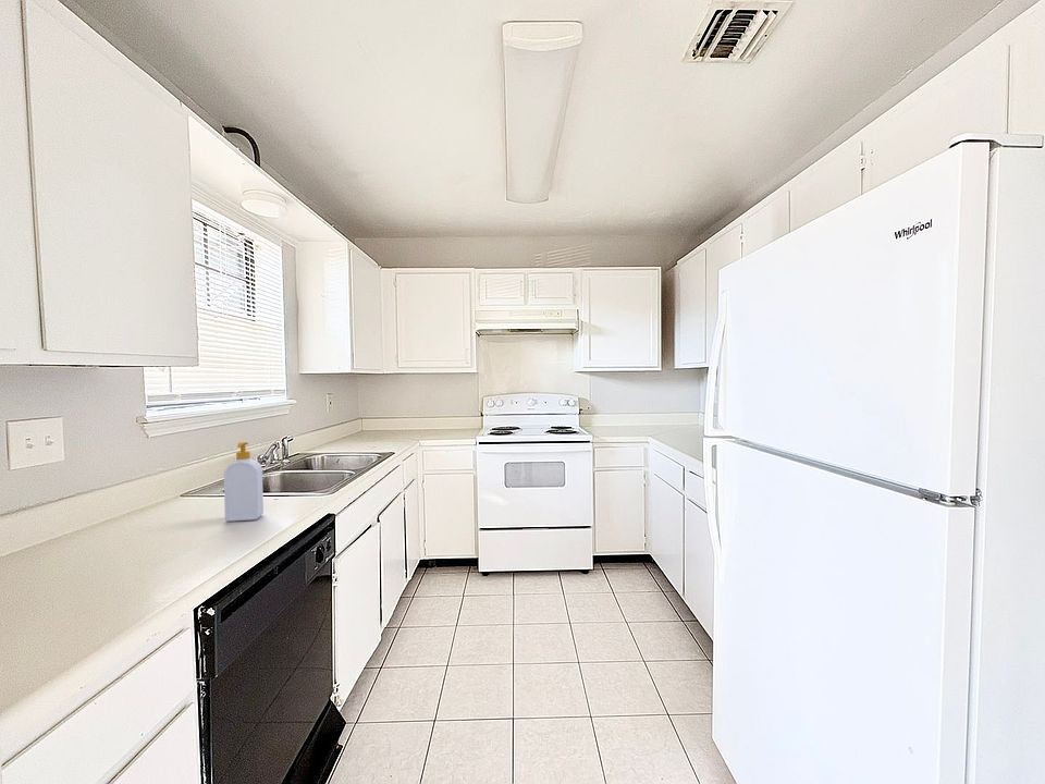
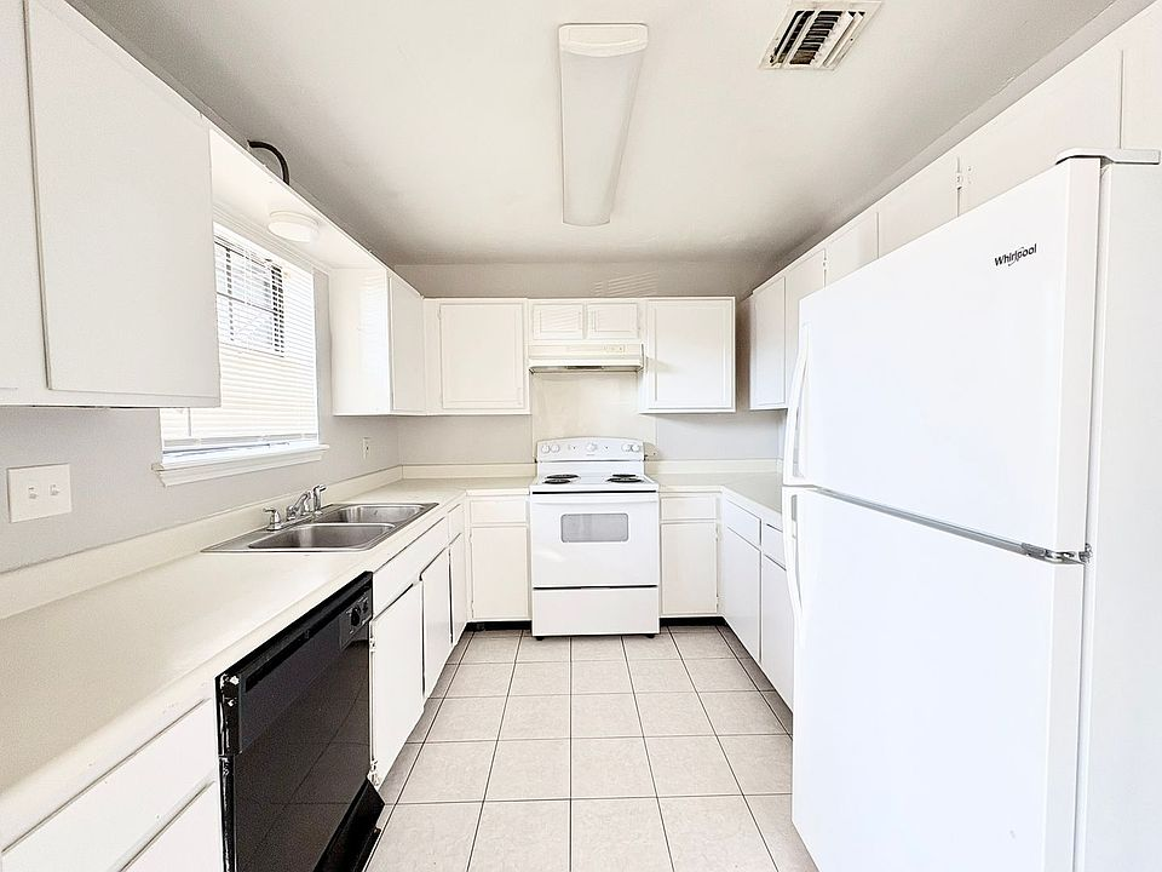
- soap bottle (243, 480)
